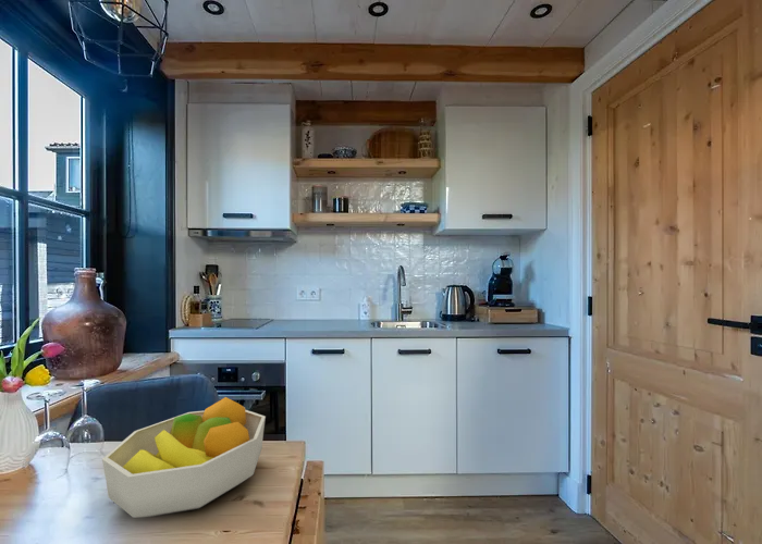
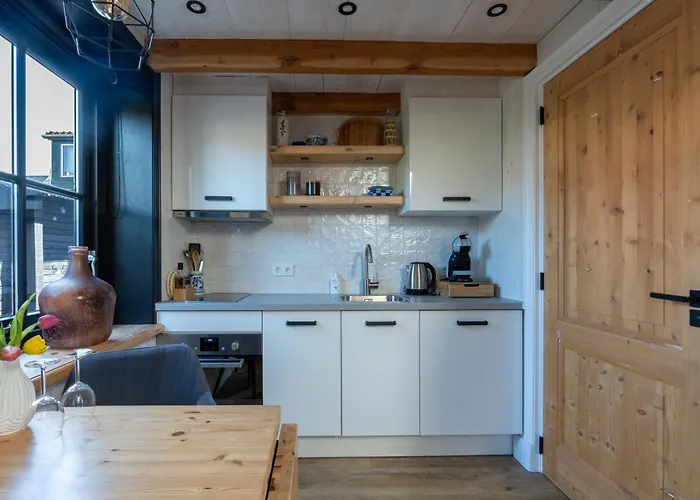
- fruit bowl (194, 447)
